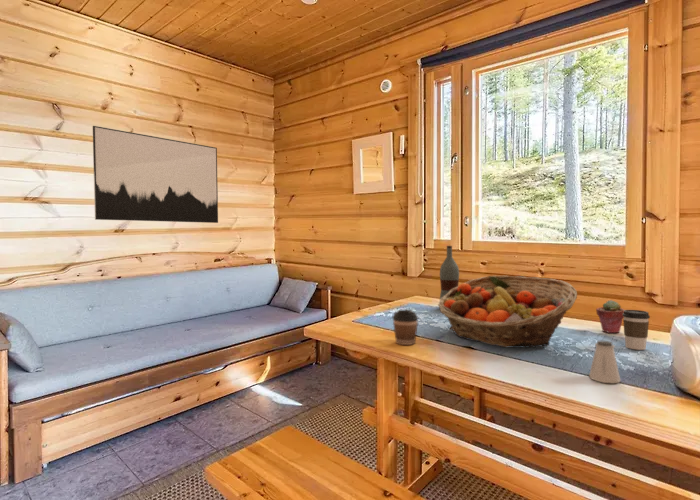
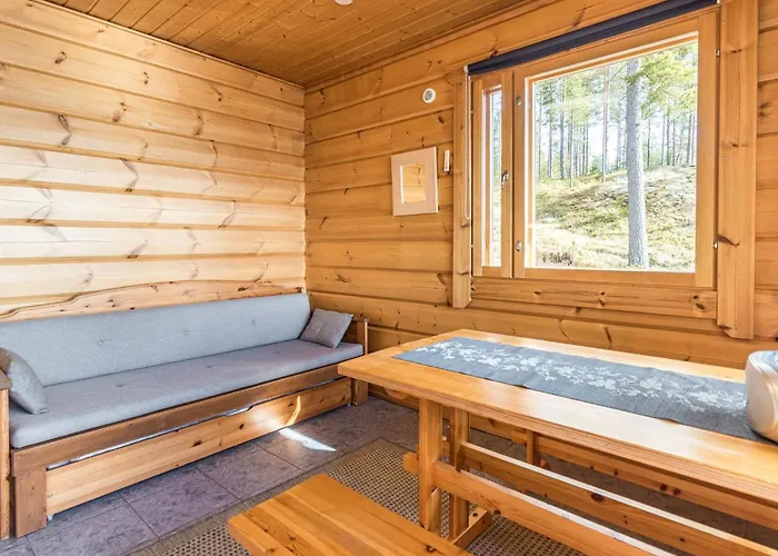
- bottle (449, 277)
- coffee cup (405, 325)
- wall art (162, 179)
- fruit basket (502, 307)
- potted succulent (610, 315)
- saltshaker (604, 360)
- coffee cup (635, 329)
